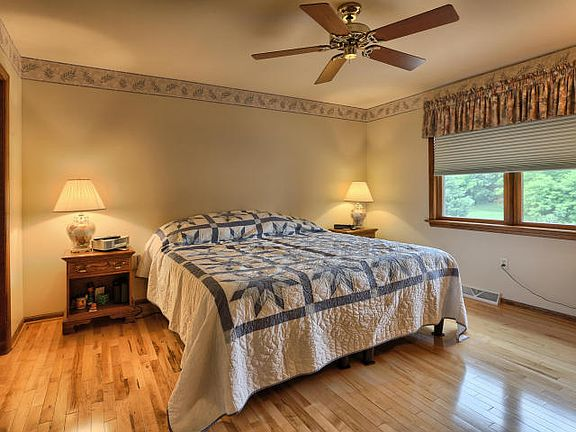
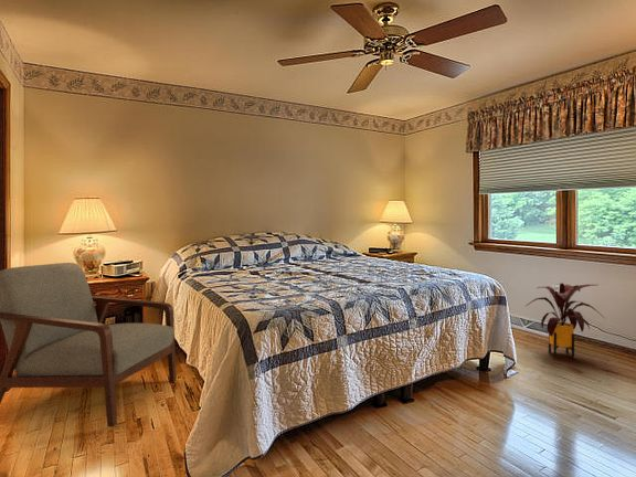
+ chair (88, 331)
+ house plant (562, 317)
